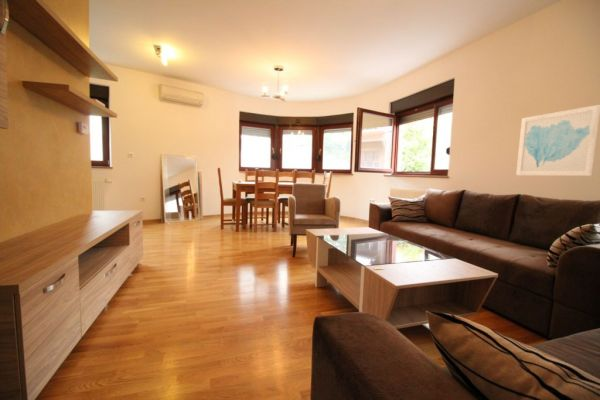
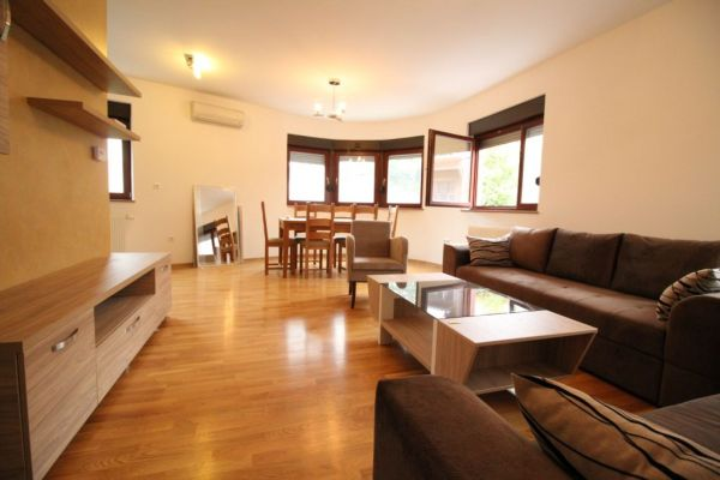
- wall art (553, 144)
